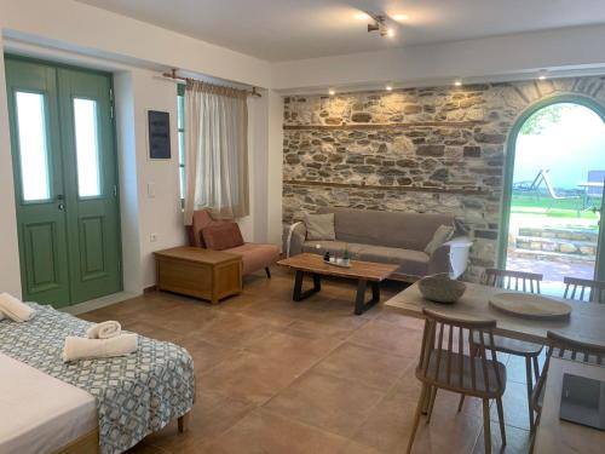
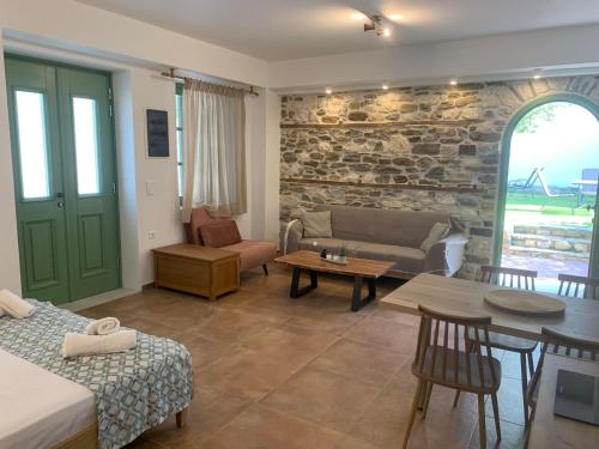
- bowl (440, 291)
